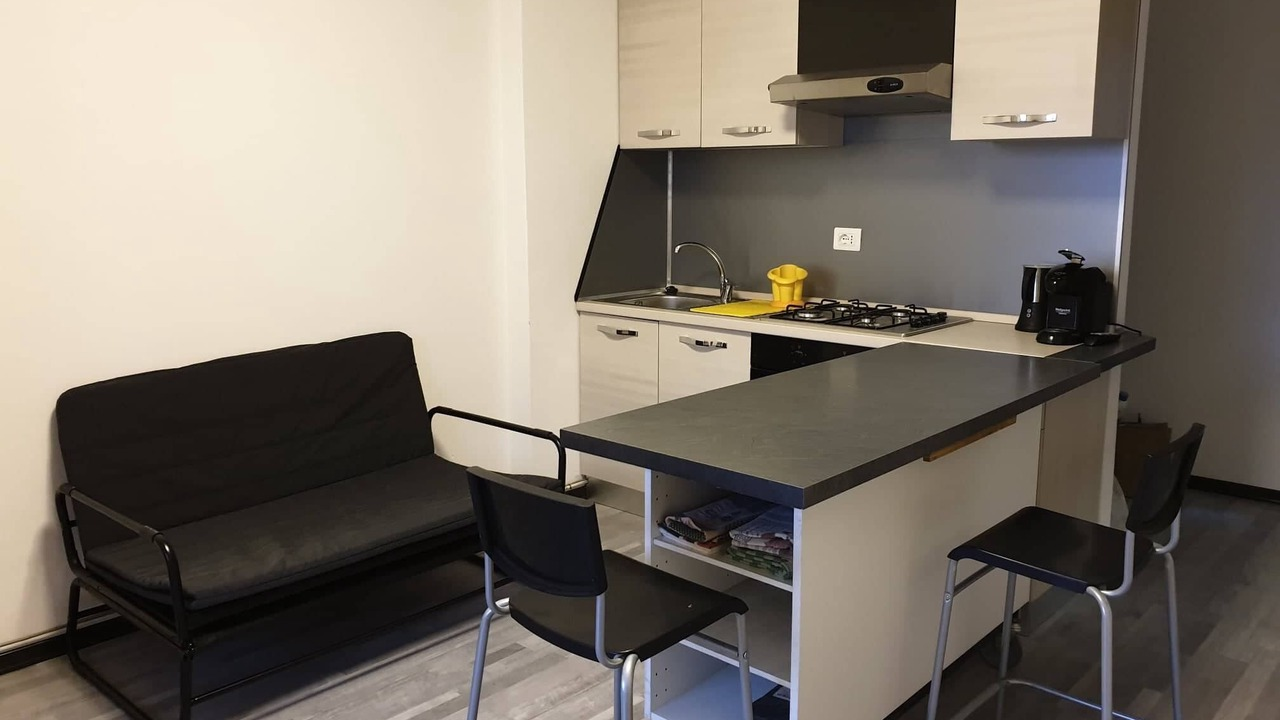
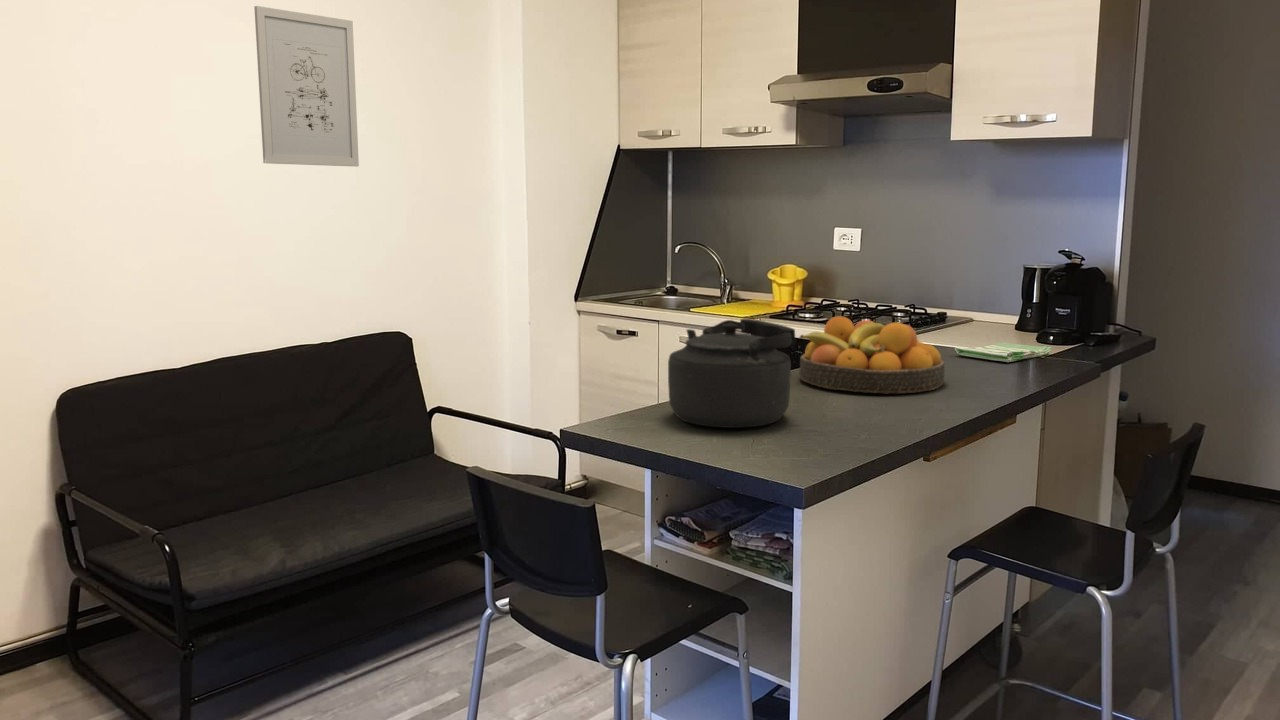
+ wall art (309, 90)
+ kettle (729, 369)
+ fruit bowl (871, 349)
+ dish towel (1002, 350)
